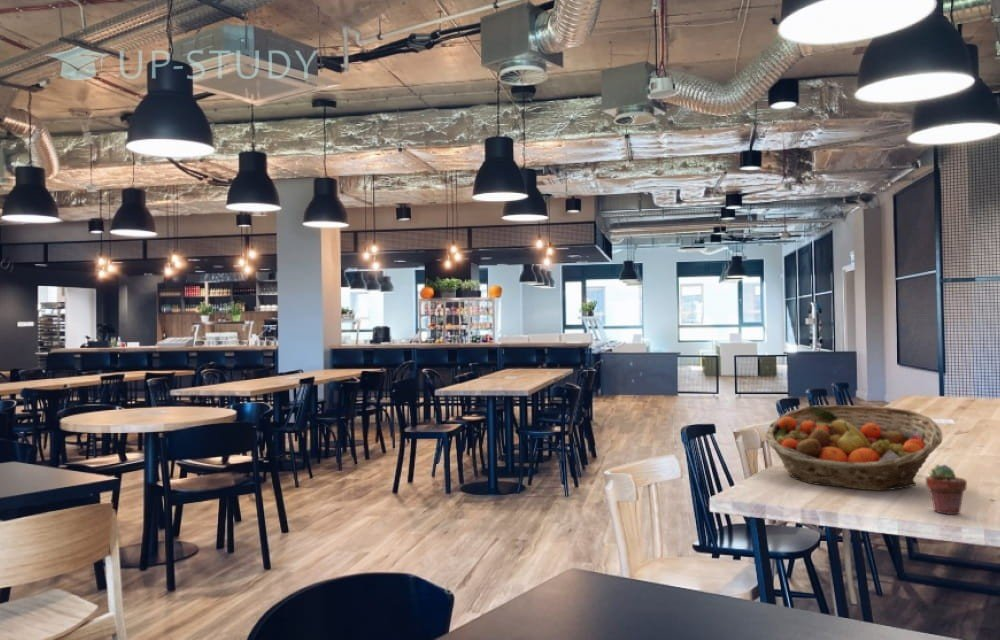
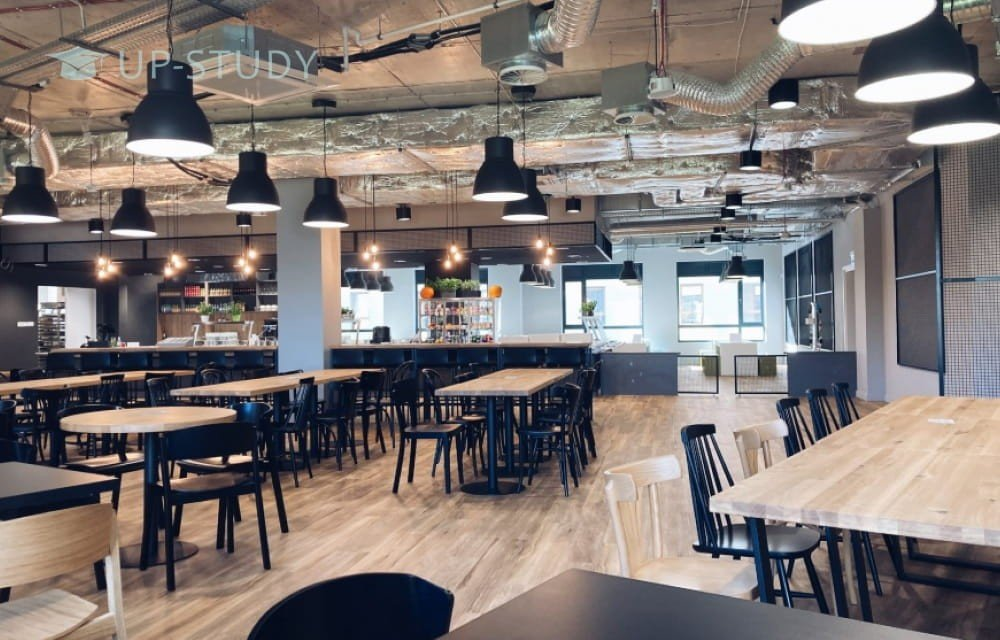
- fruit basket (849, 444)
- potted succulent (945, 487)
